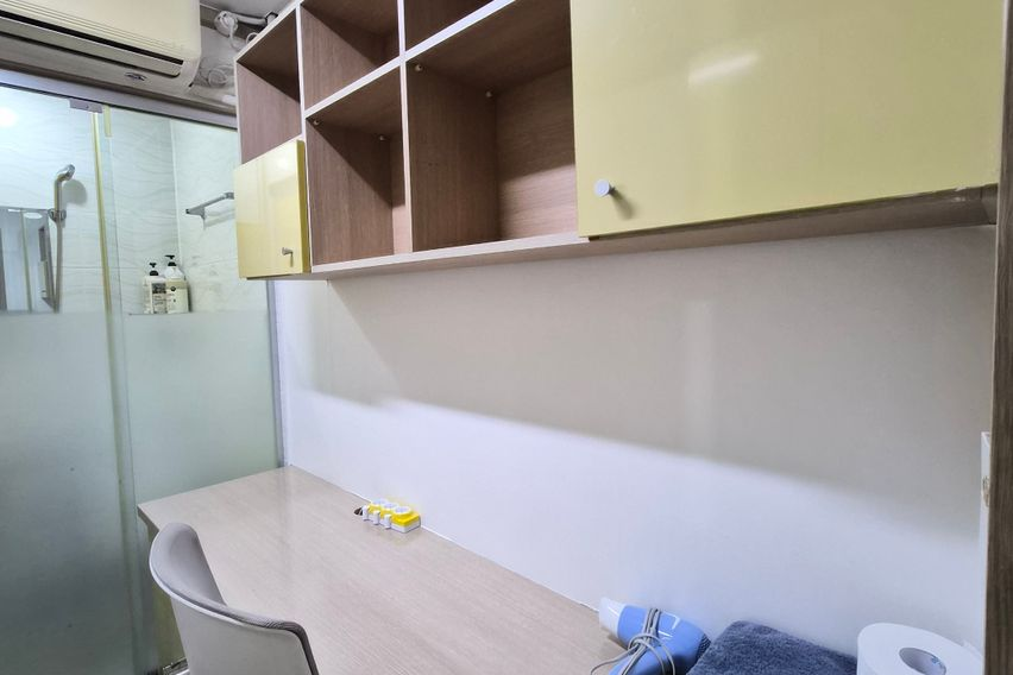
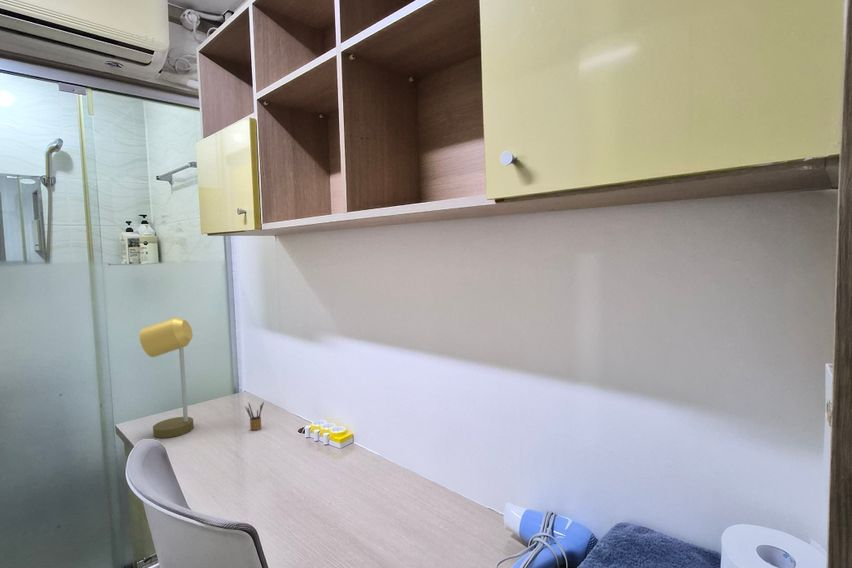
+ desk lamp (180, 370)
+ pencil box (257, 415)
